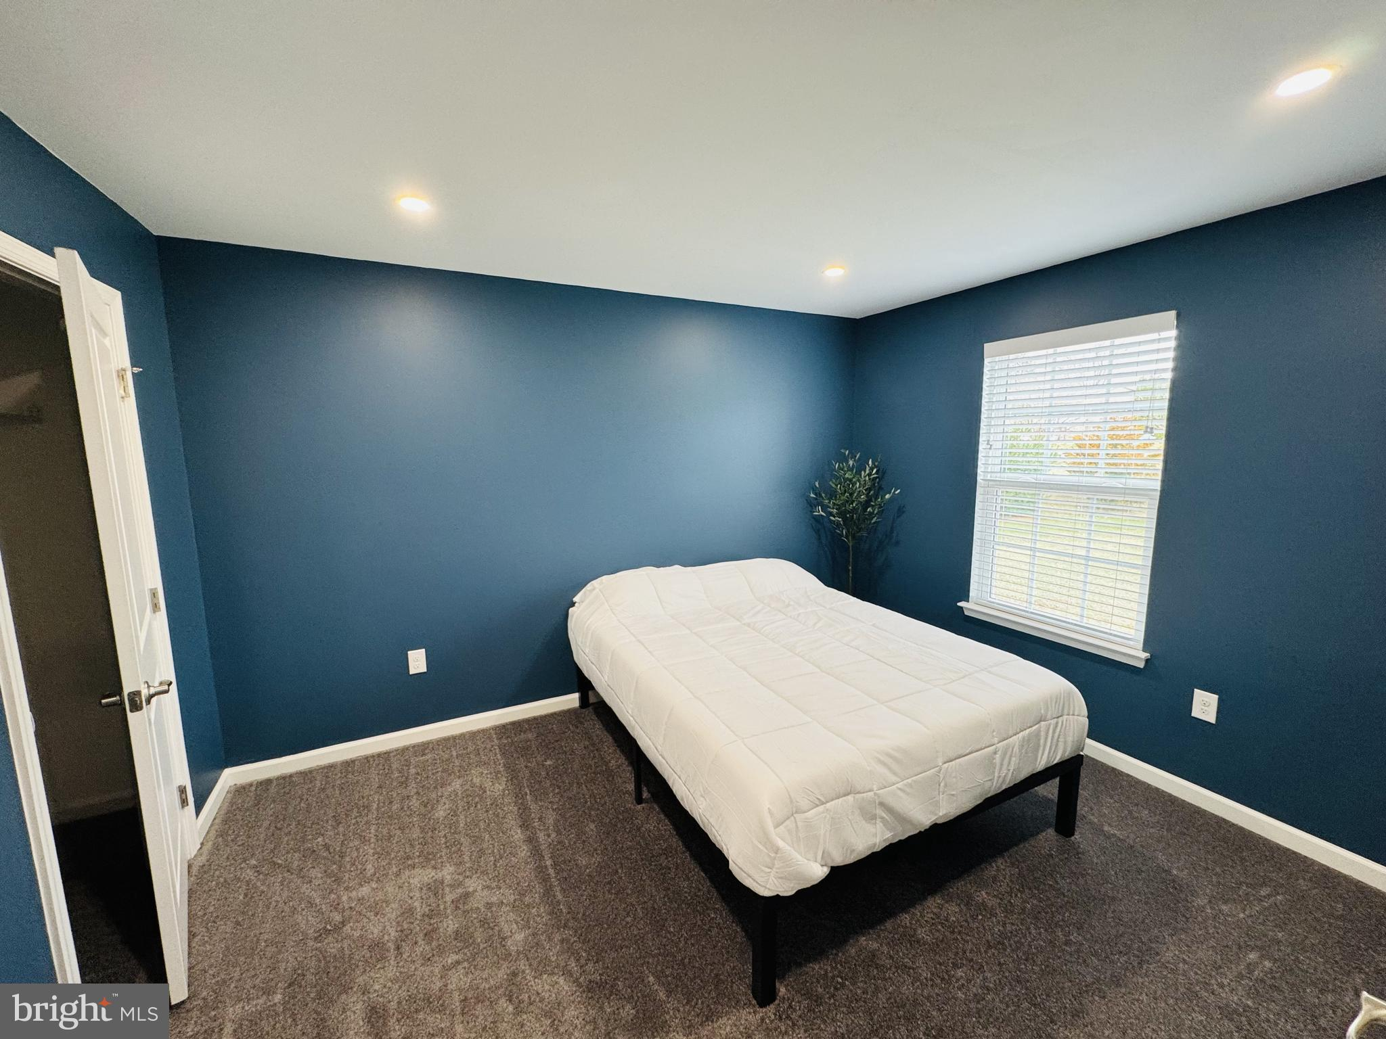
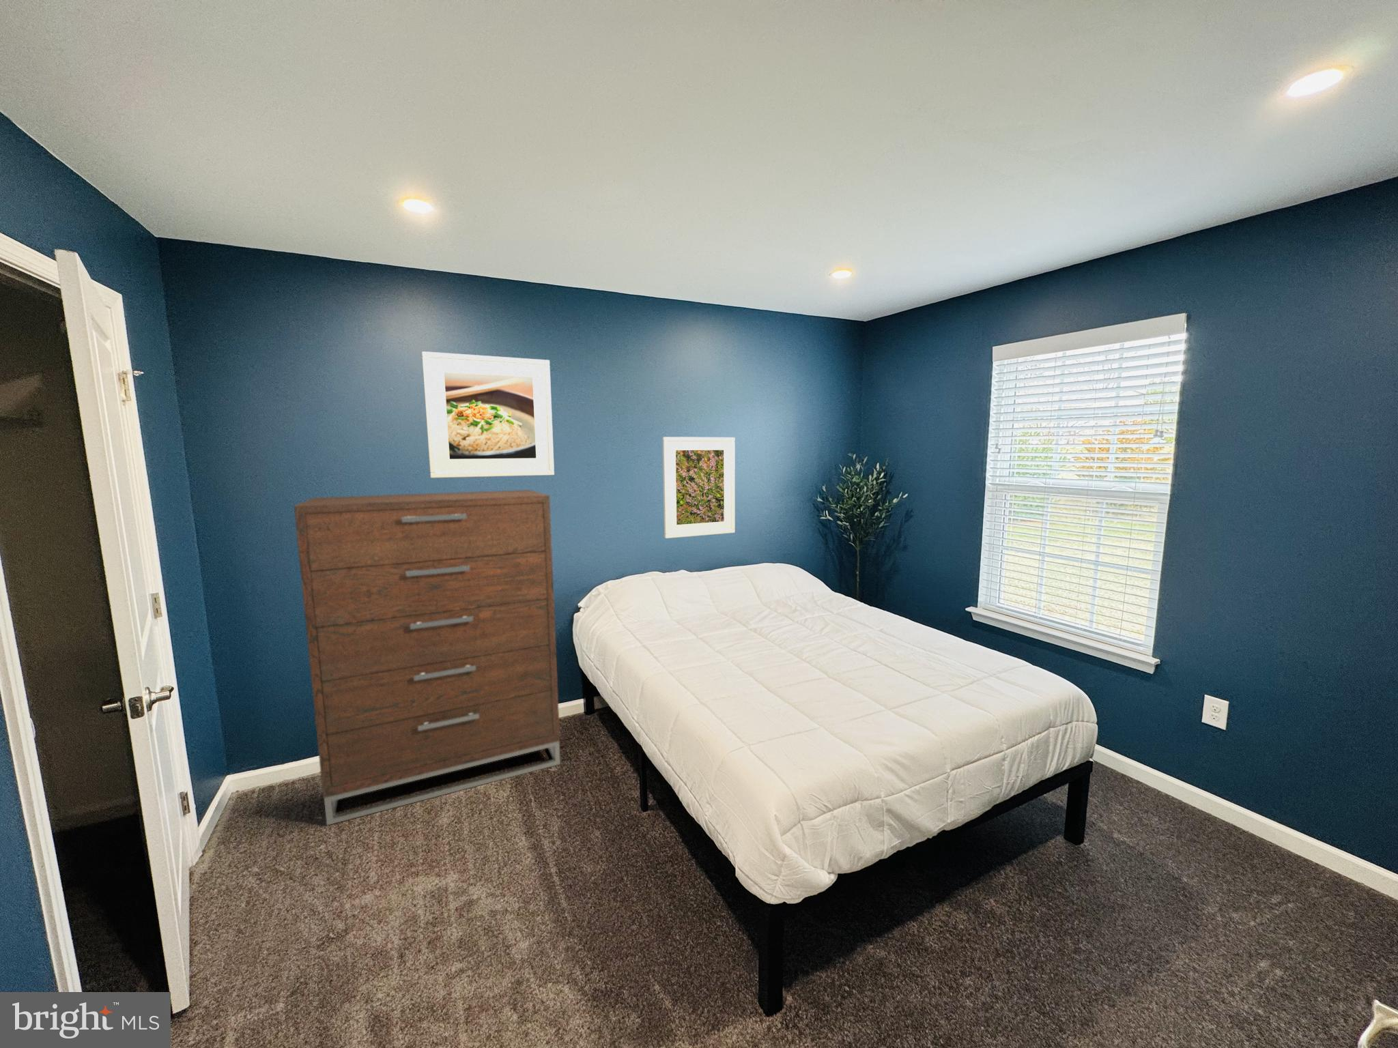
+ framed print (491, 417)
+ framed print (700, 487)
+ dresser (441, 636)
